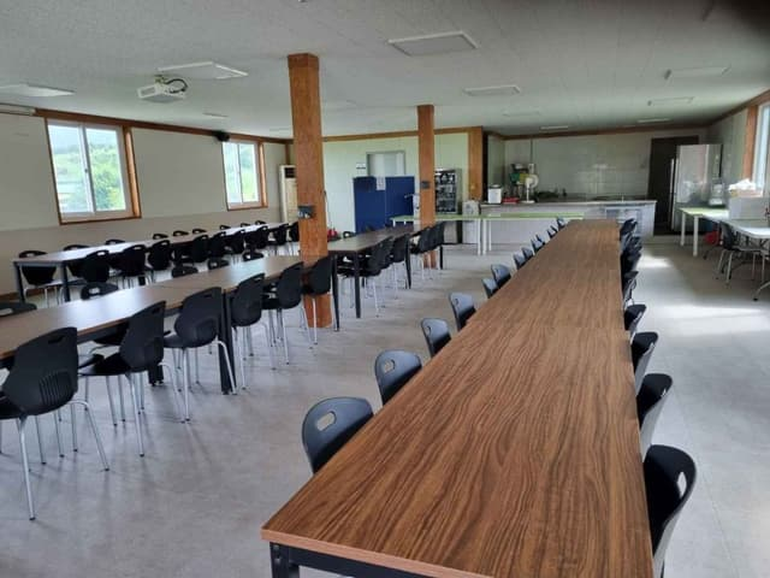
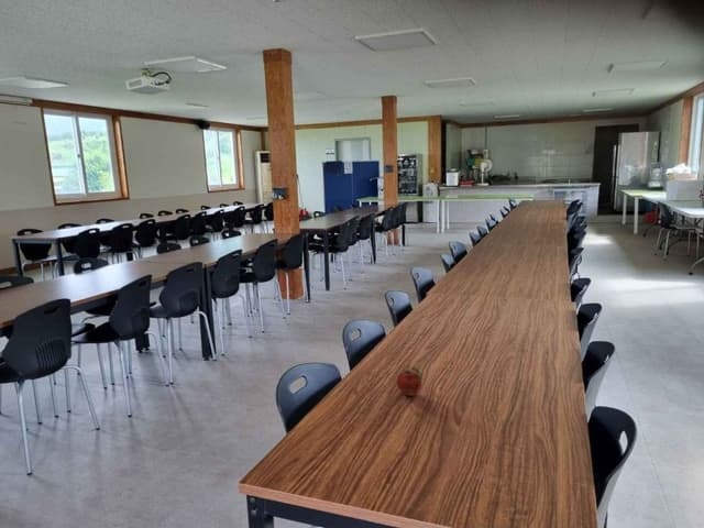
+ fruit (410, 380)
